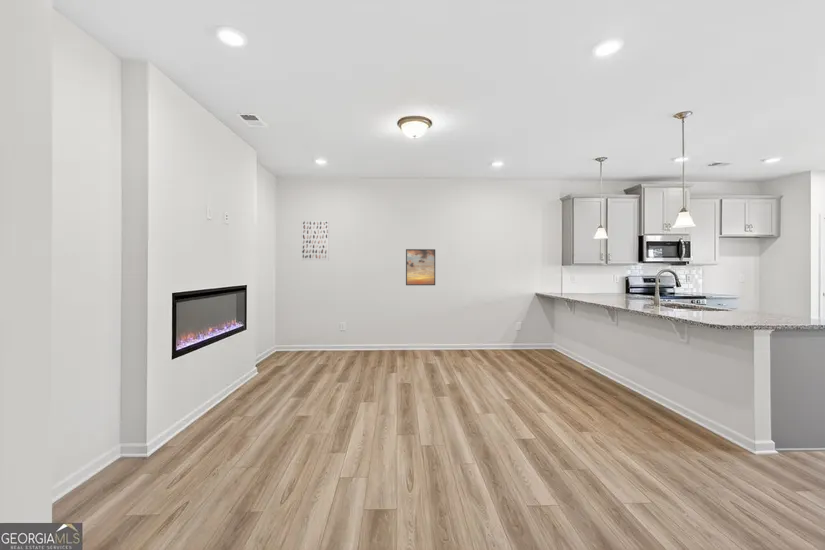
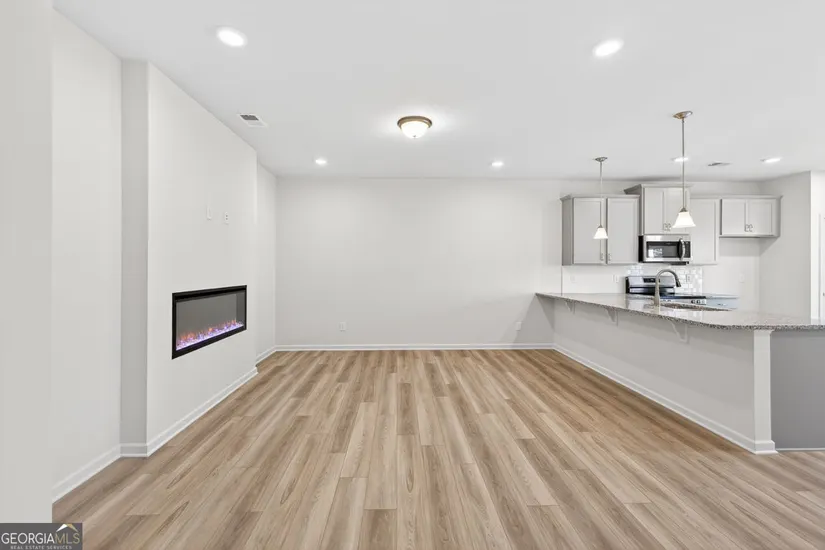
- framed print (420, 267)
- wall art (315, 240)
